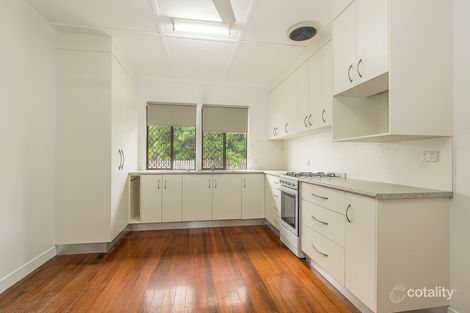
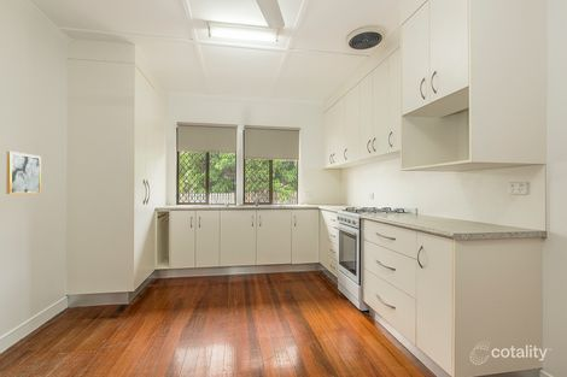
+ wall art (24, 173)
